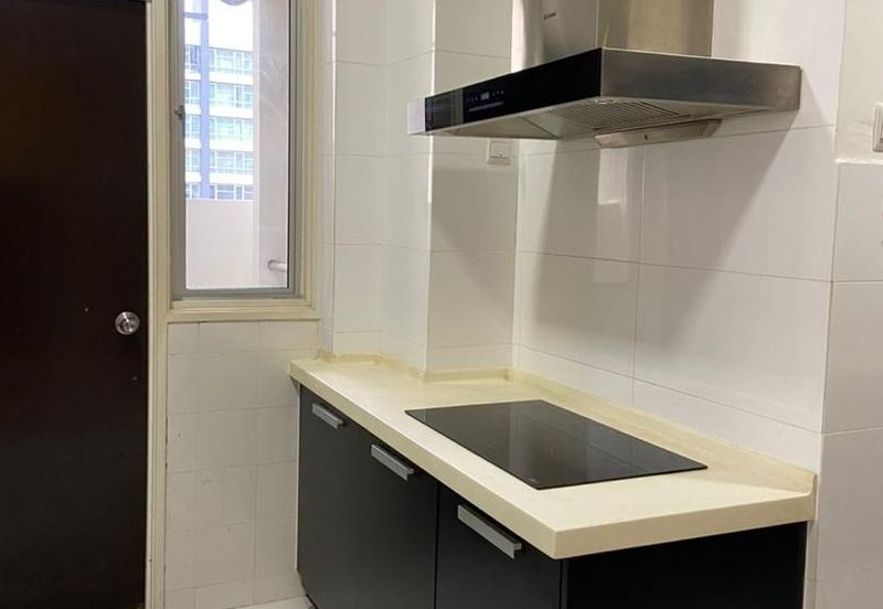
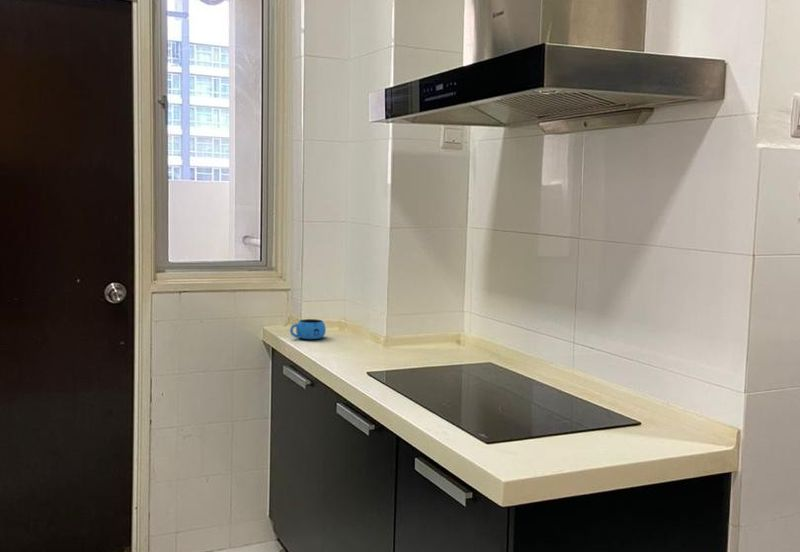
+ mug (307, 329)
